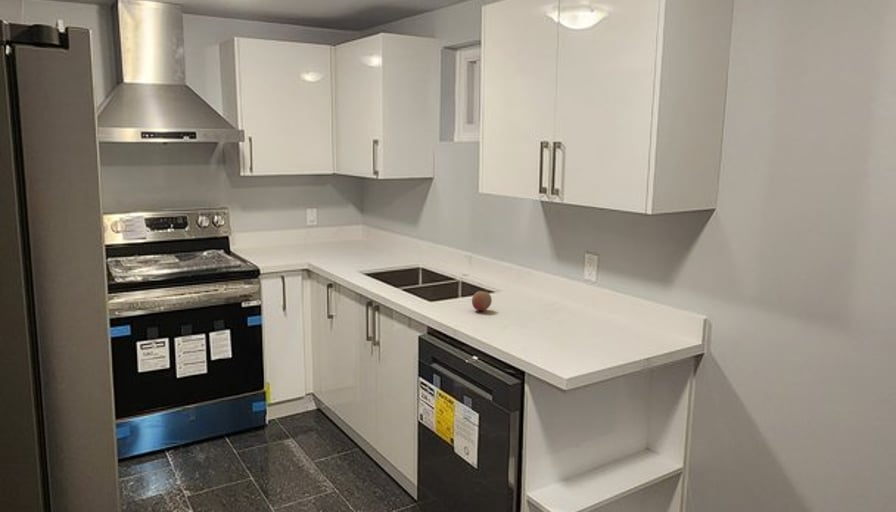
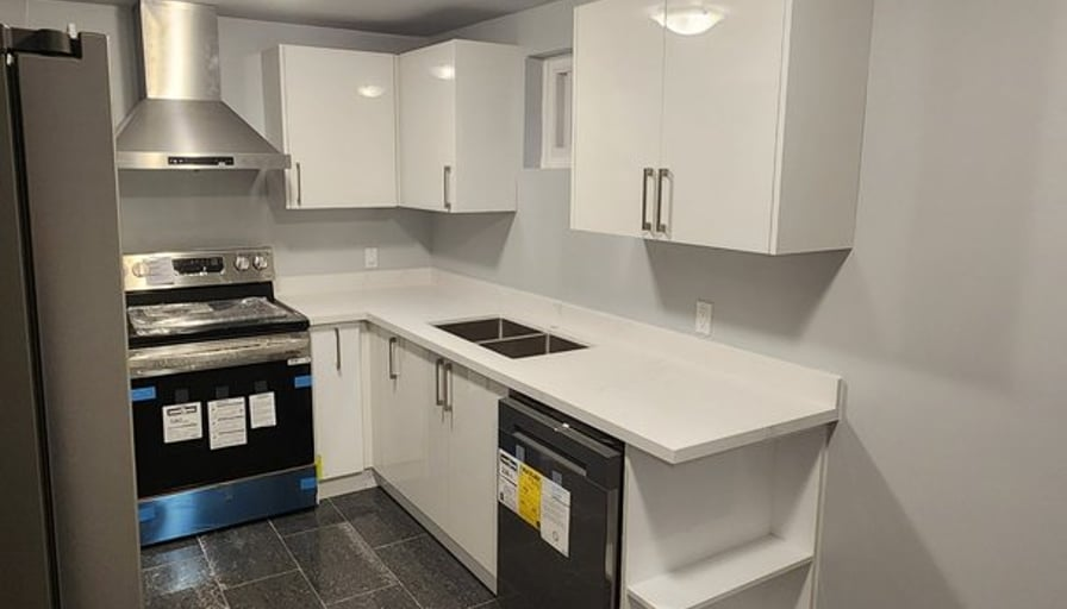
- fruit (481, 301)
